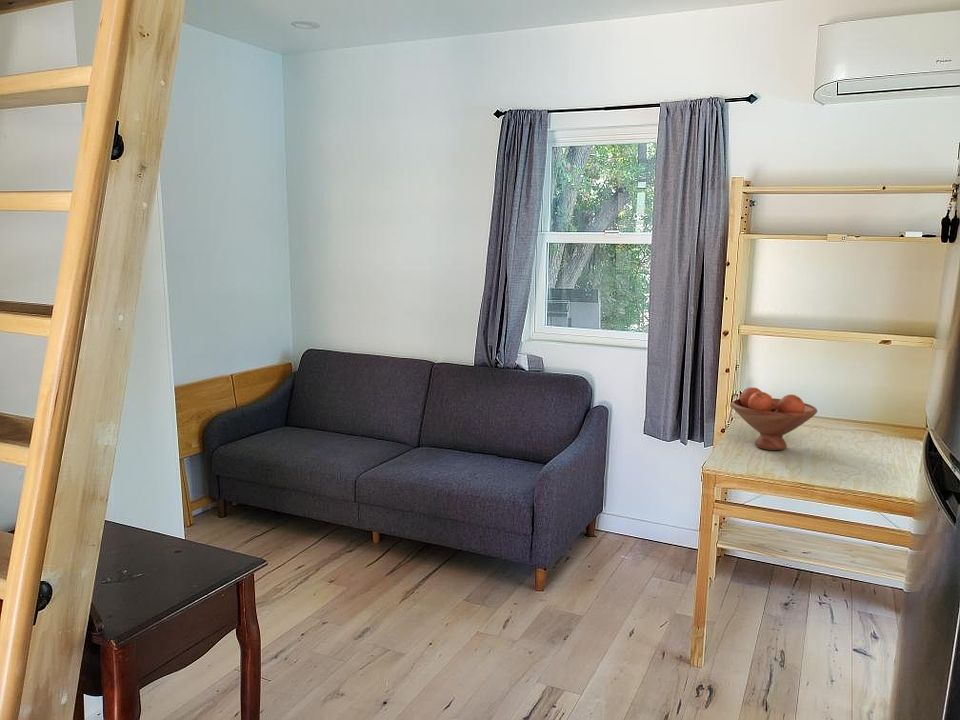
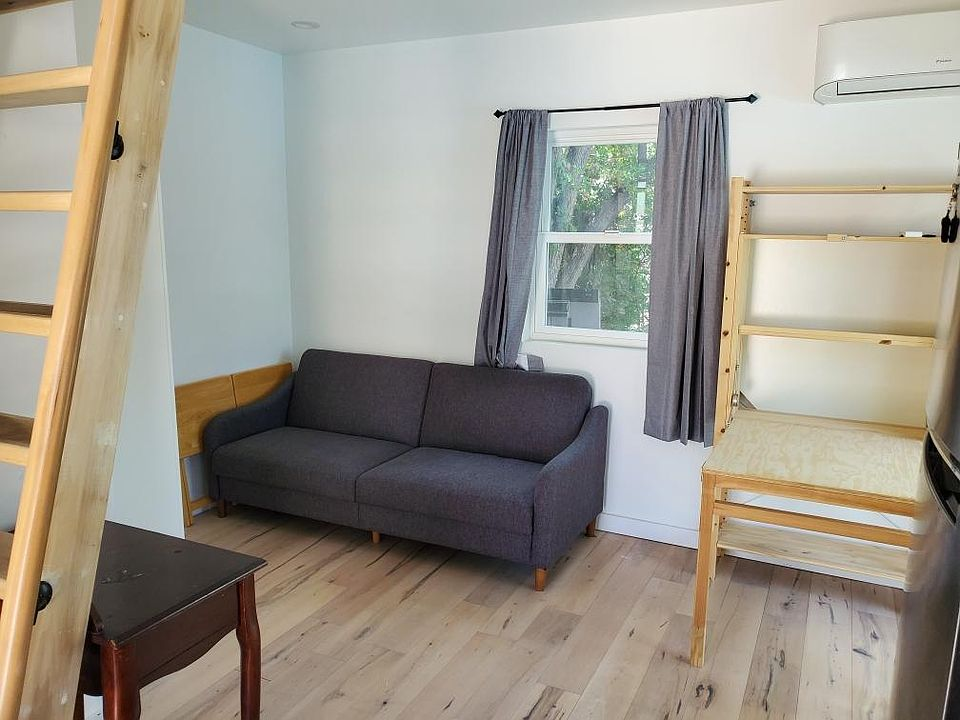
- fruit bowl (772, 418)
